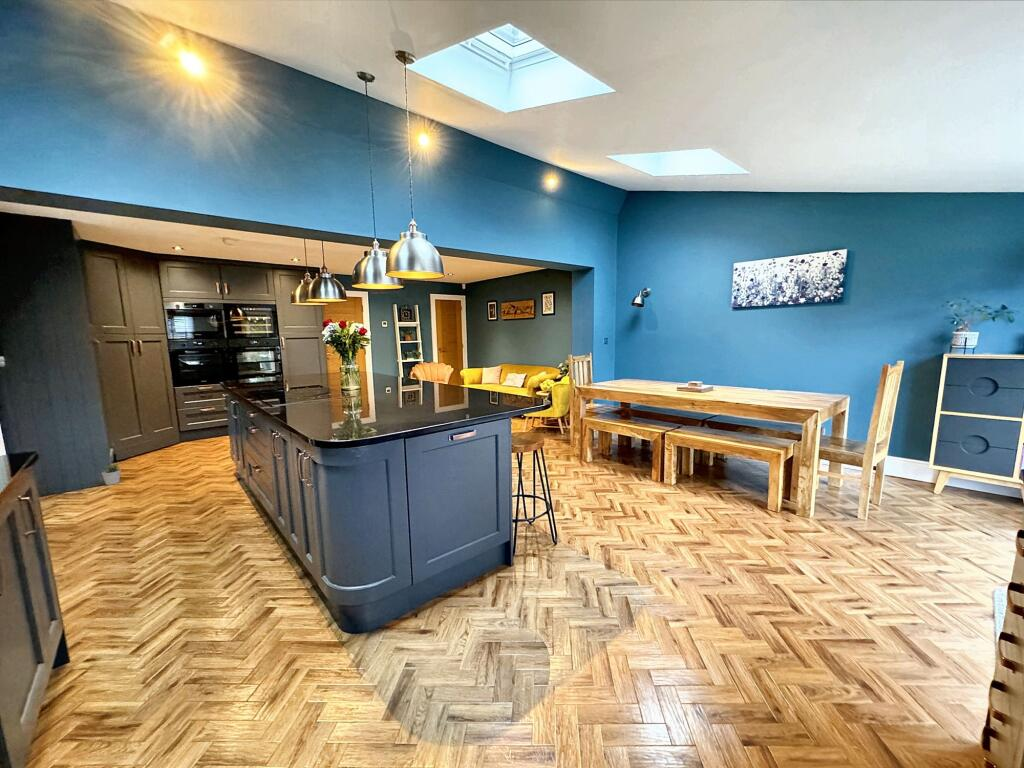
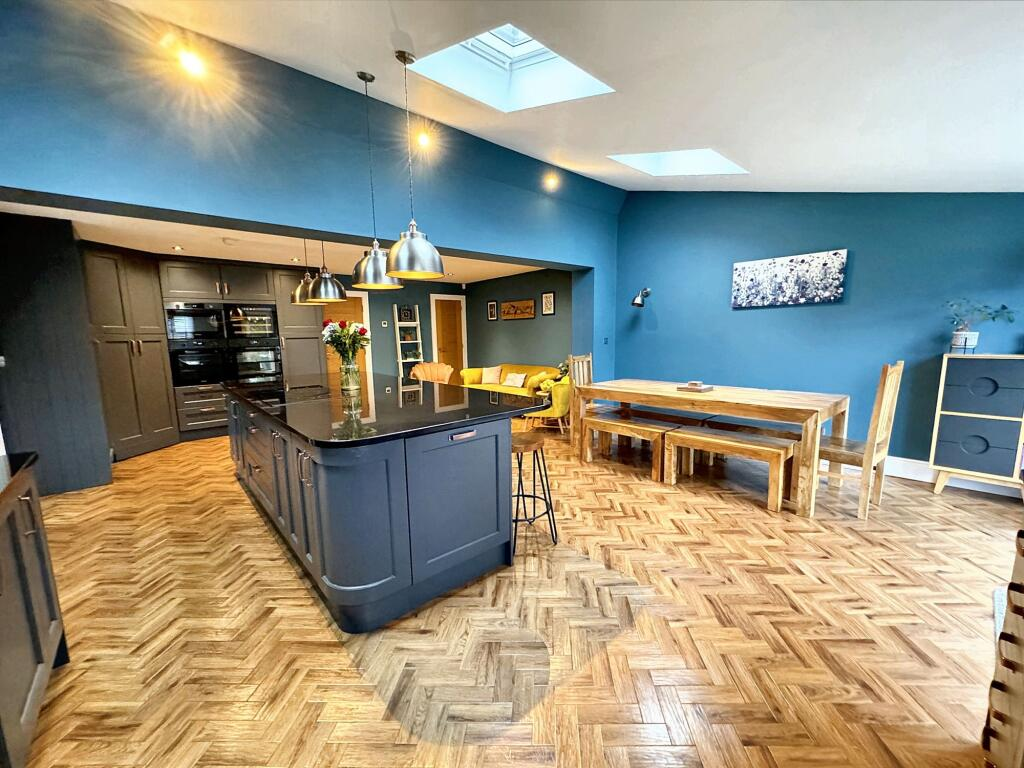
- potted plant (111, 473)
